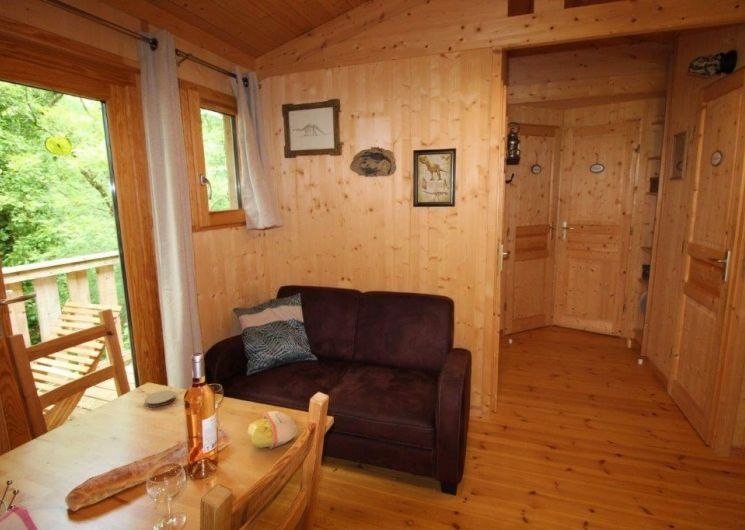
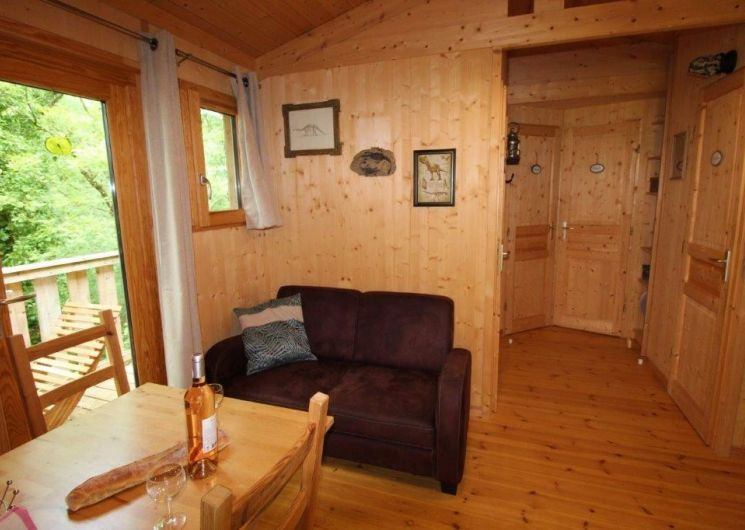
- coaster (160, 398)
- bar of soap (273, 429)
